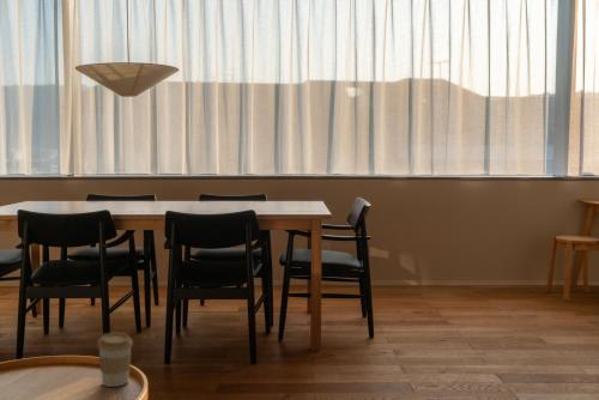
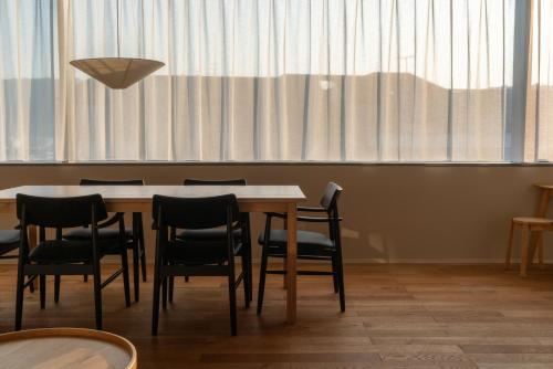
- coffee cup (115, 358)
